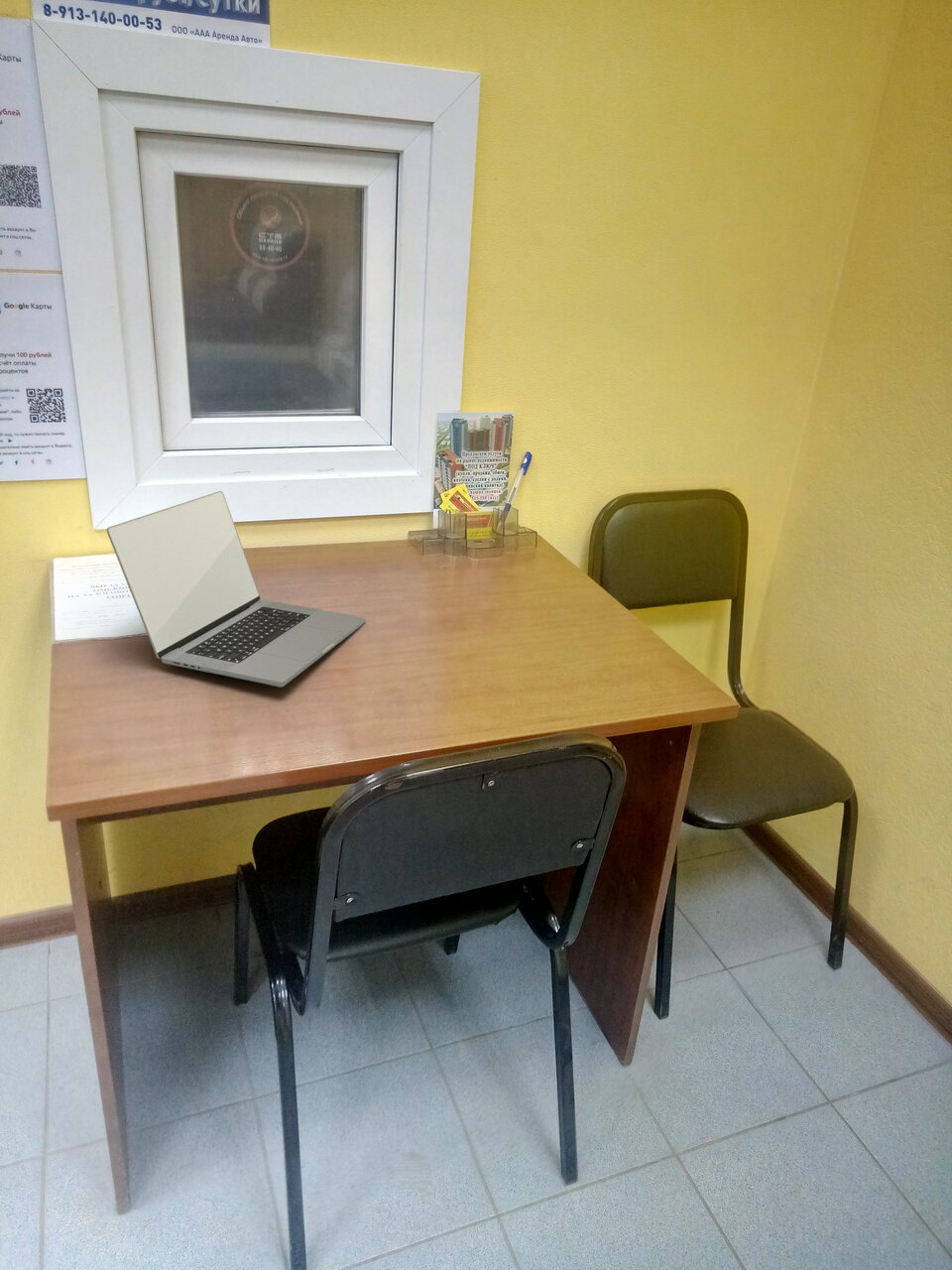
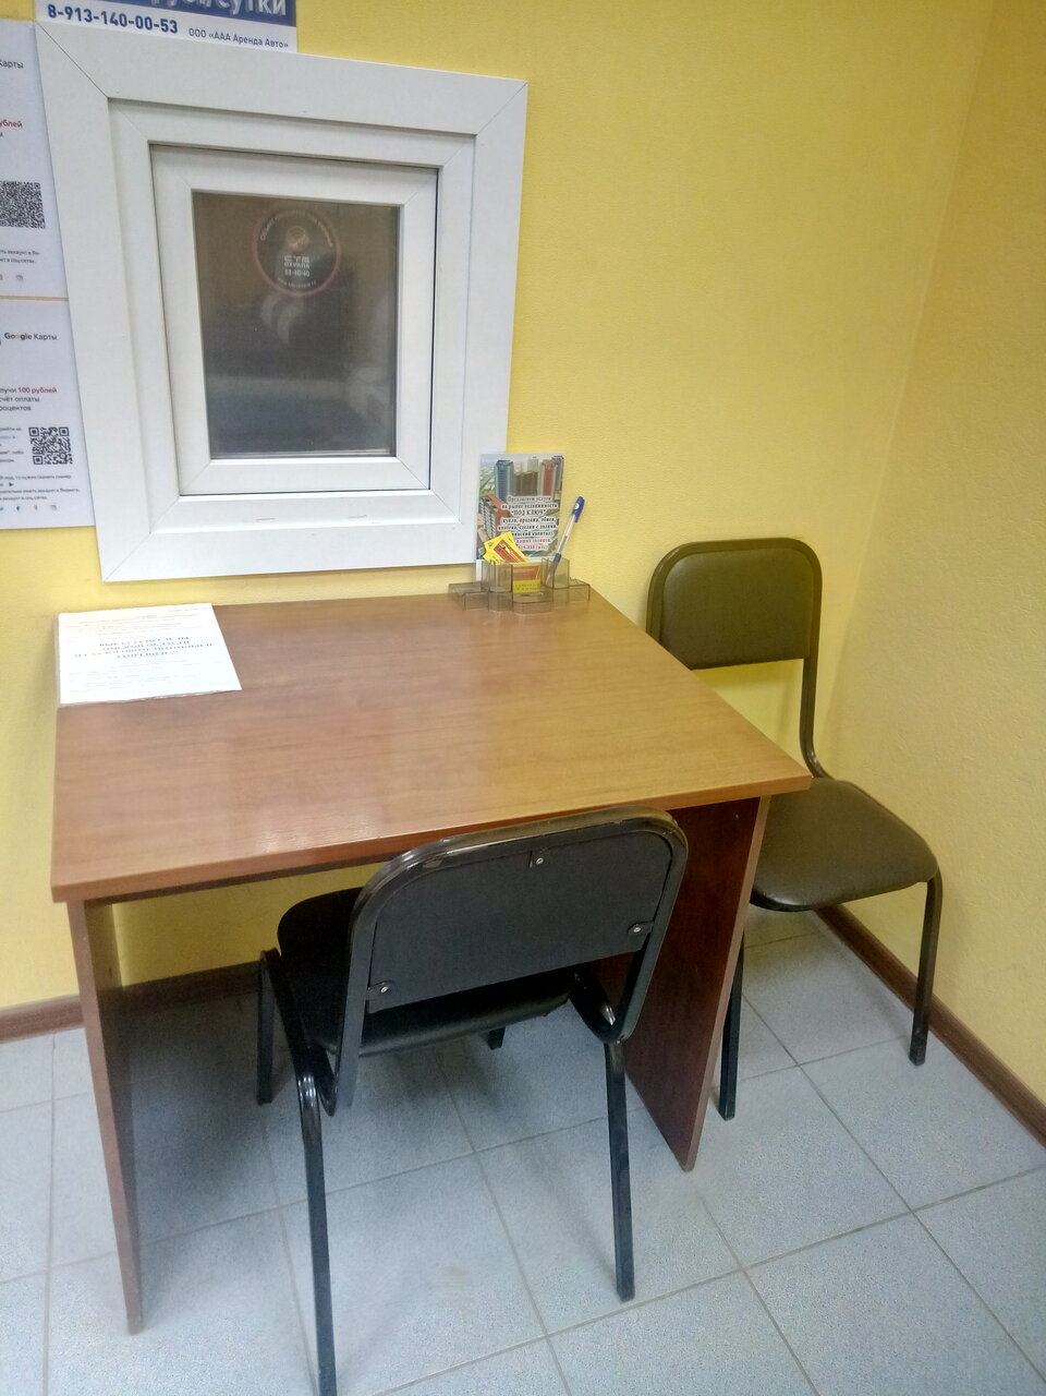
- laptop (248, 579)
